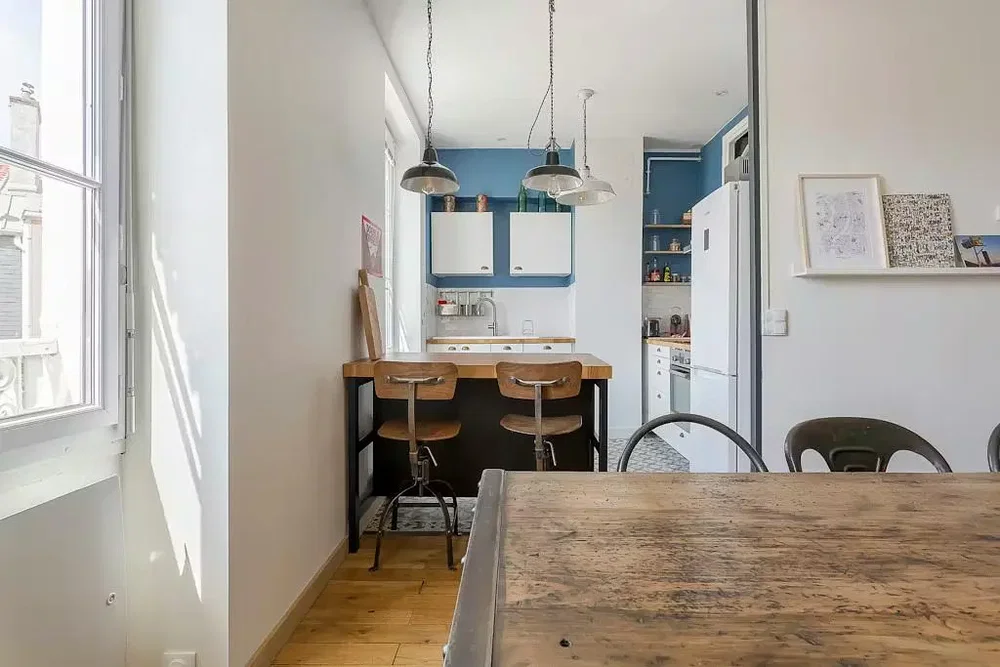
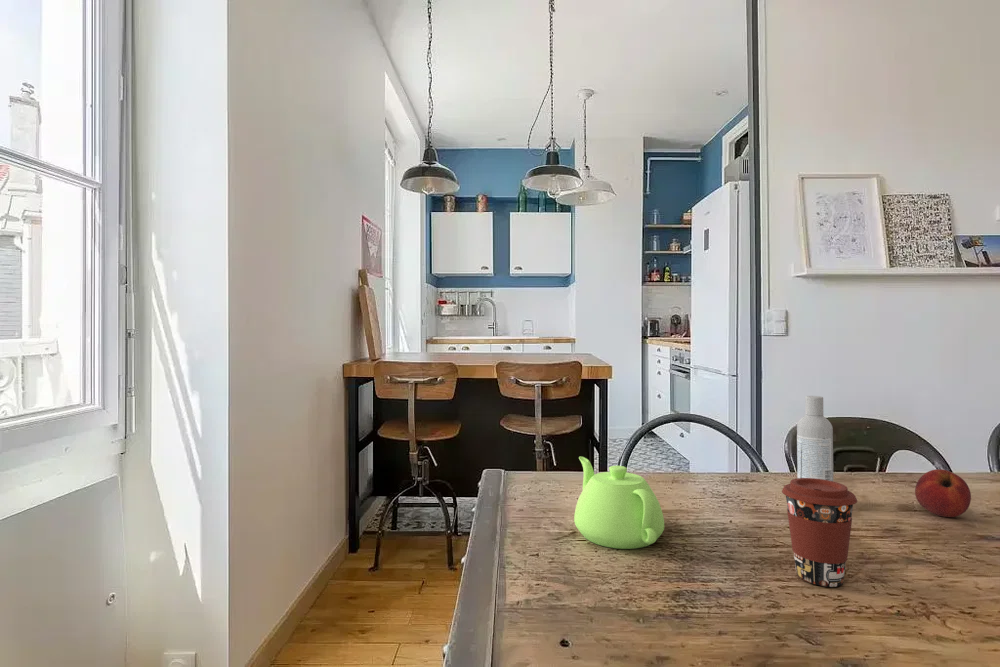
+ bottle (814, 450)
+ apple (942, 492)
+ coffee cup (818, 530)
+ teapot (614, 498)
